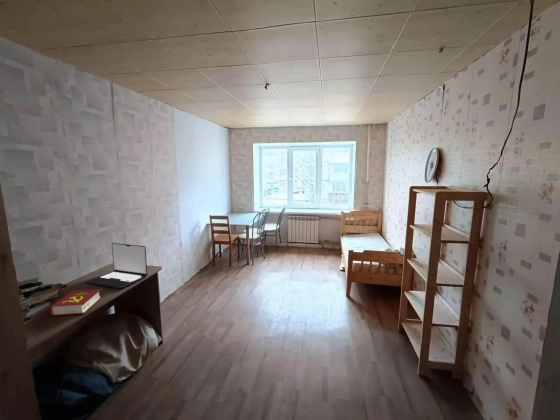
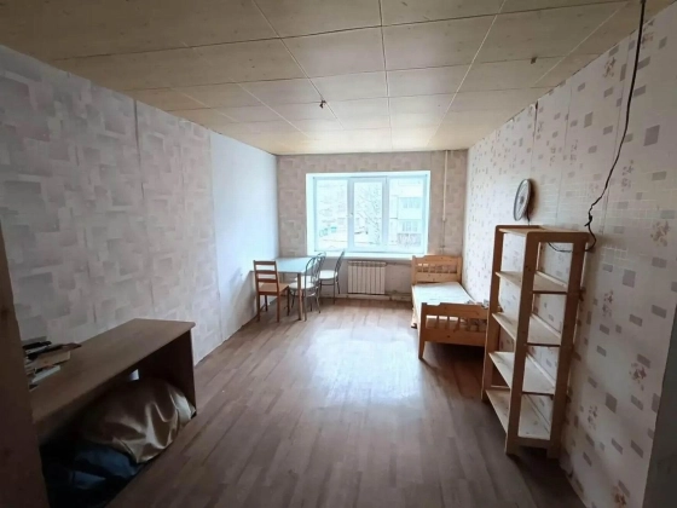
- book (78, 301)
- laptop (116, 264)
